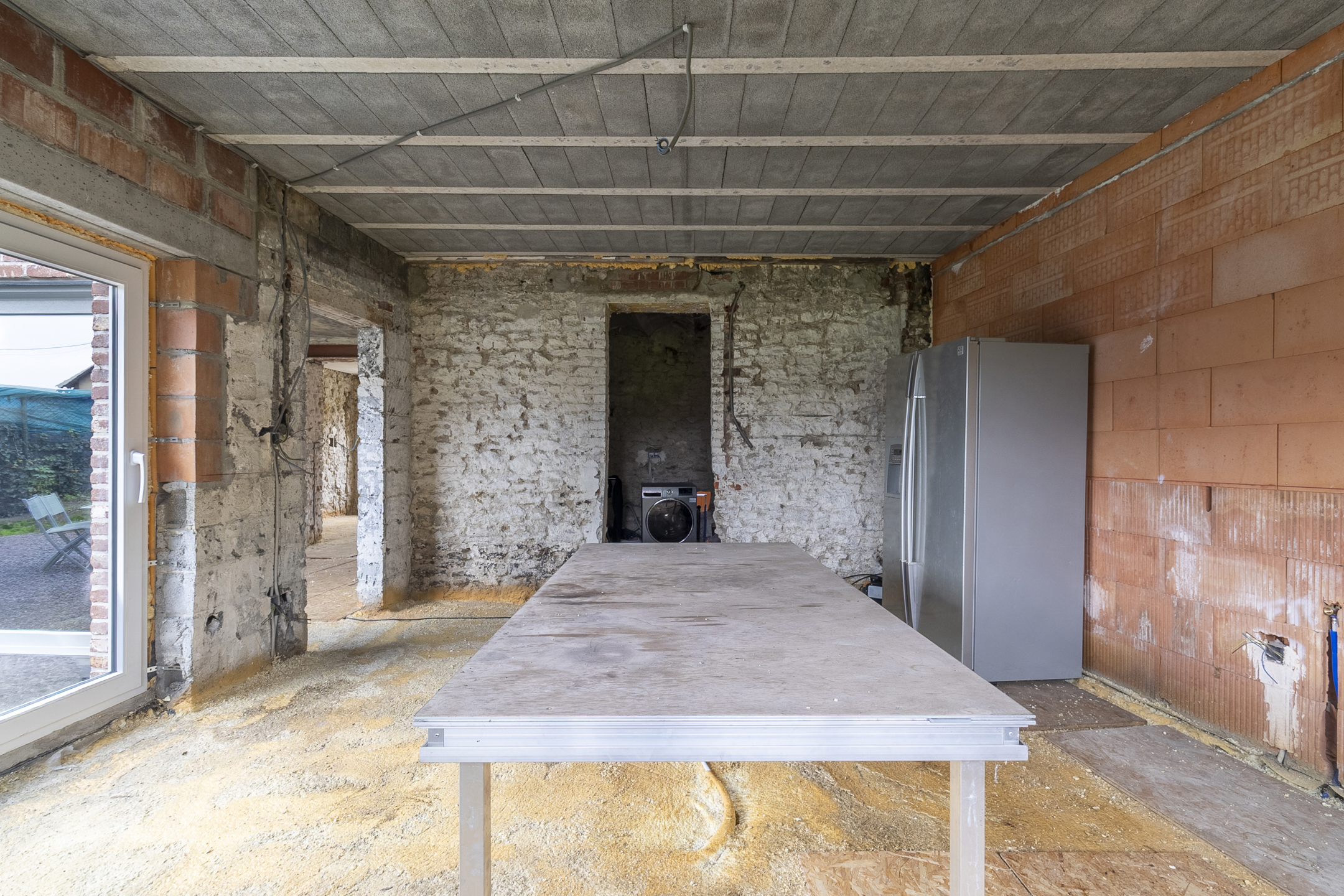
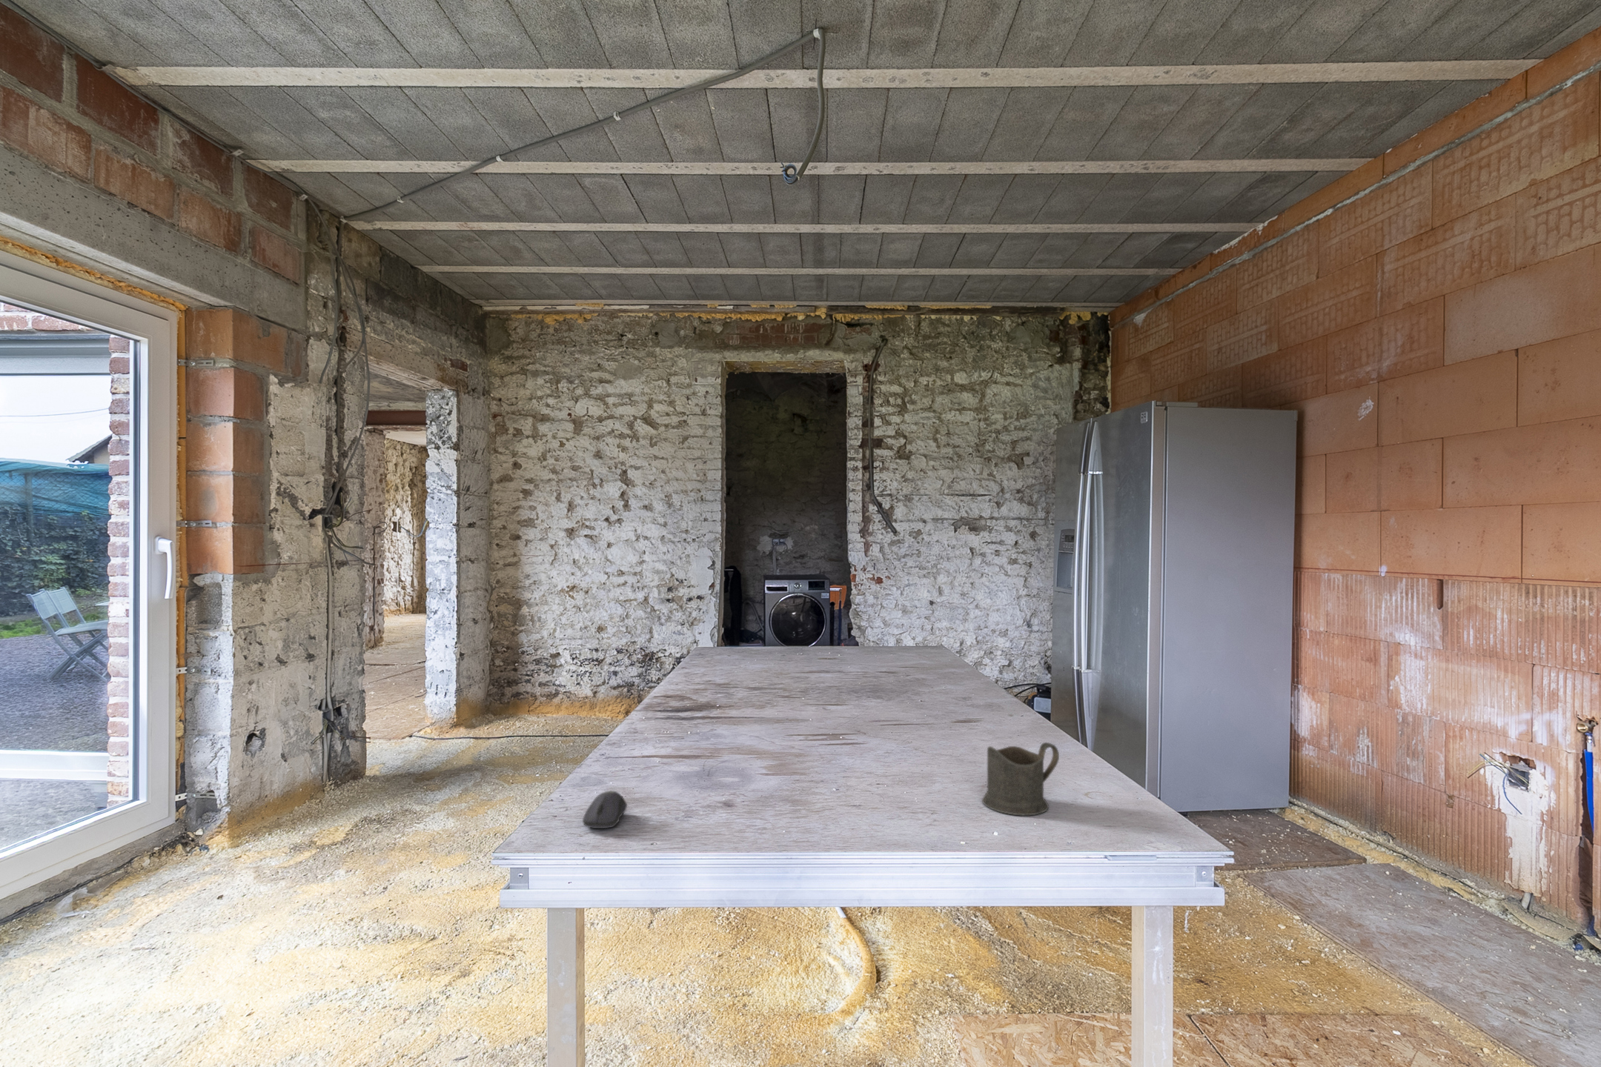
+ cup (1022, 773)
+ computer mouse (605, 807)
